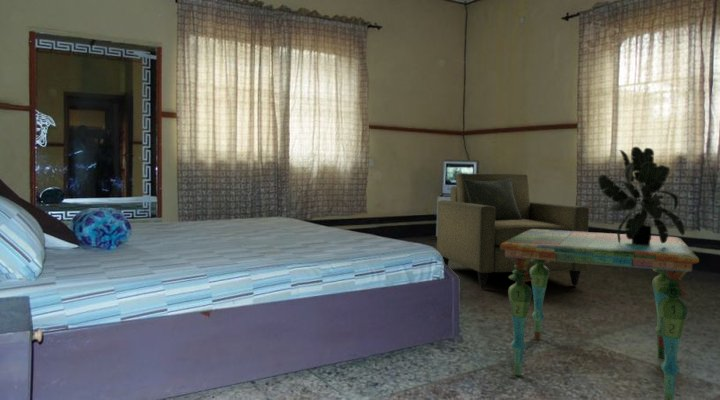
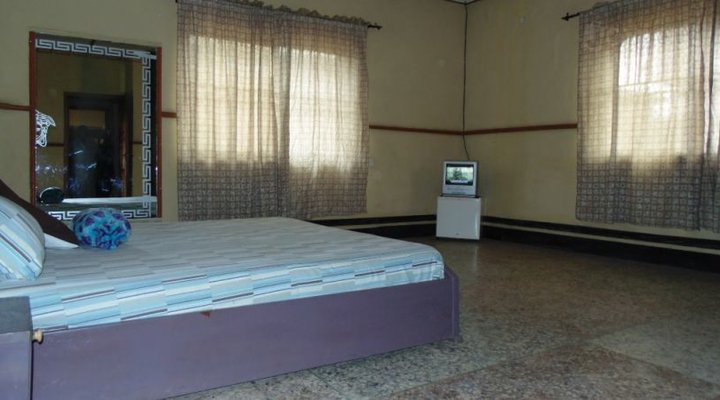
- armchair (506, 225)
- potted plant (648, 195)
- side table (596, 264)
